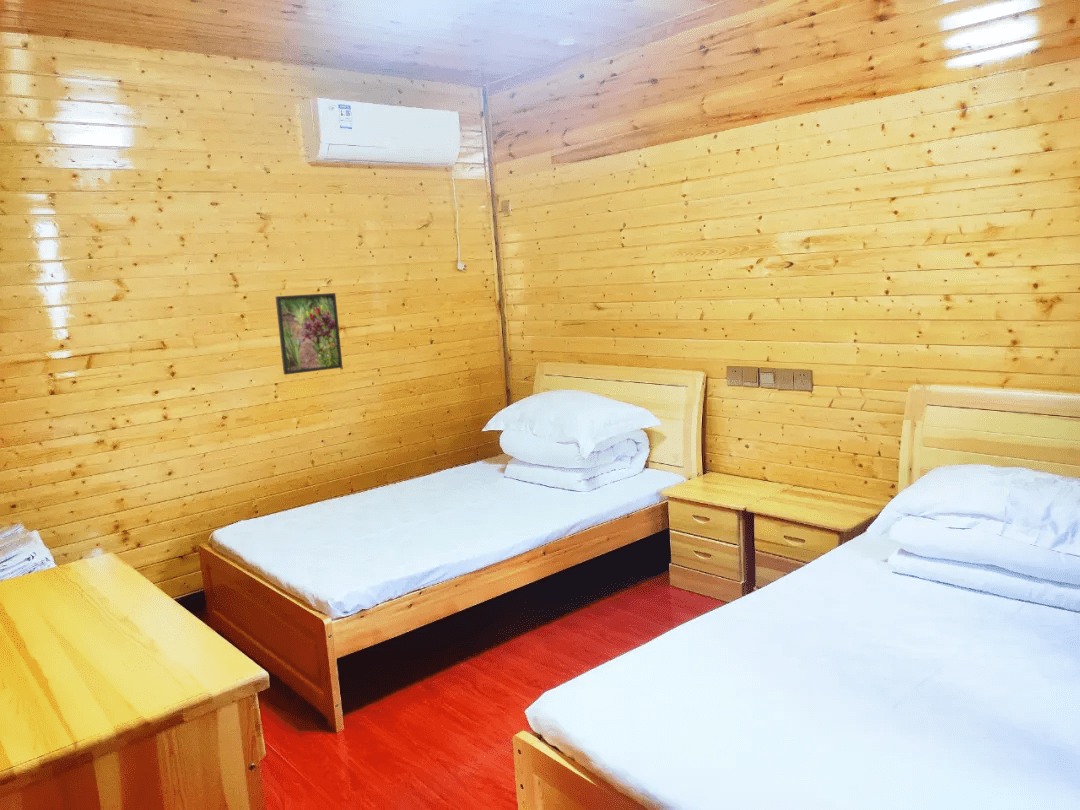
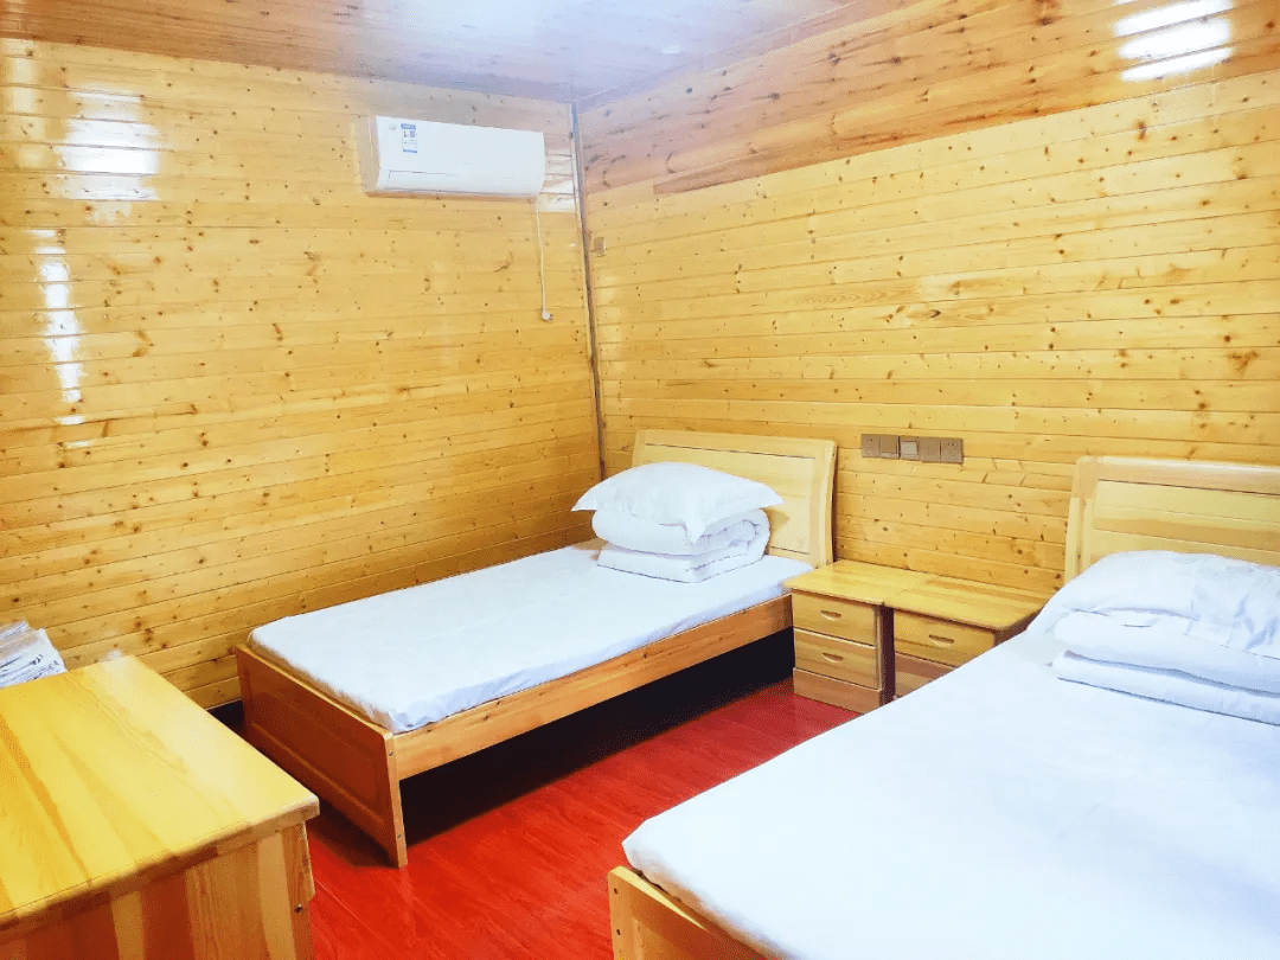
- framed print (309, 333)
